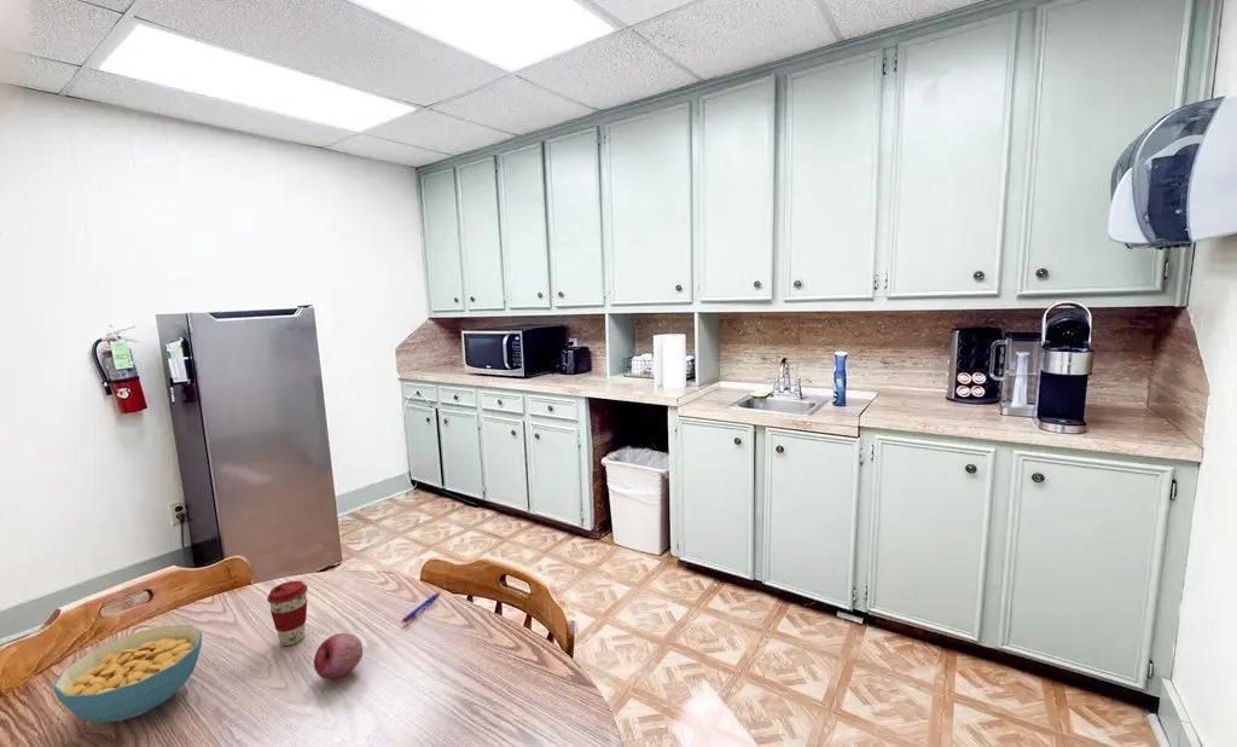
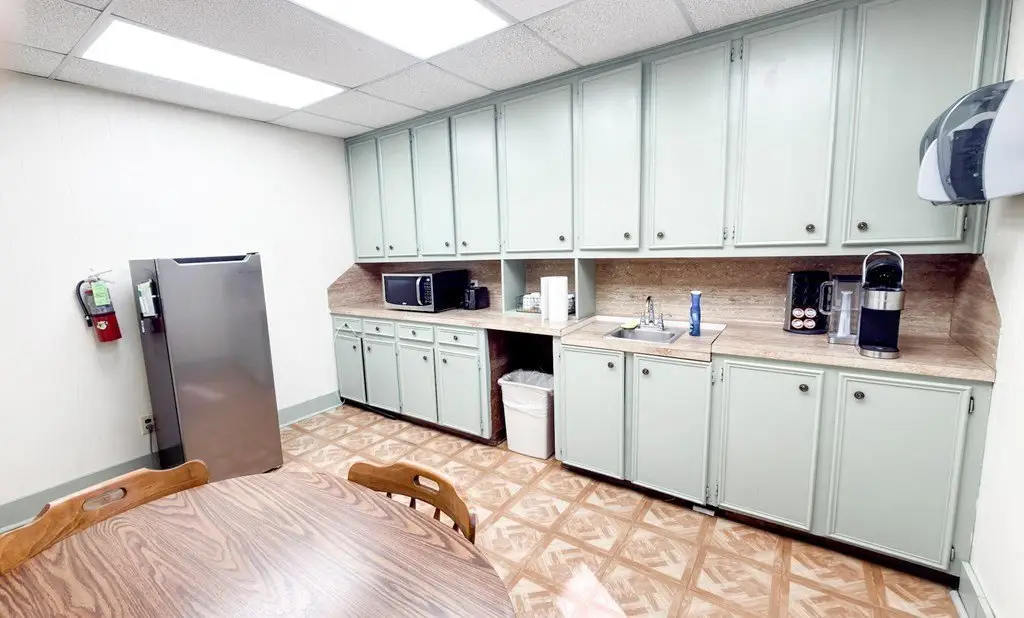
- fruit (338, 655)
- pen (422, 606)
- cereal bowl (137, 682)
- coffee cup (290, 613)
